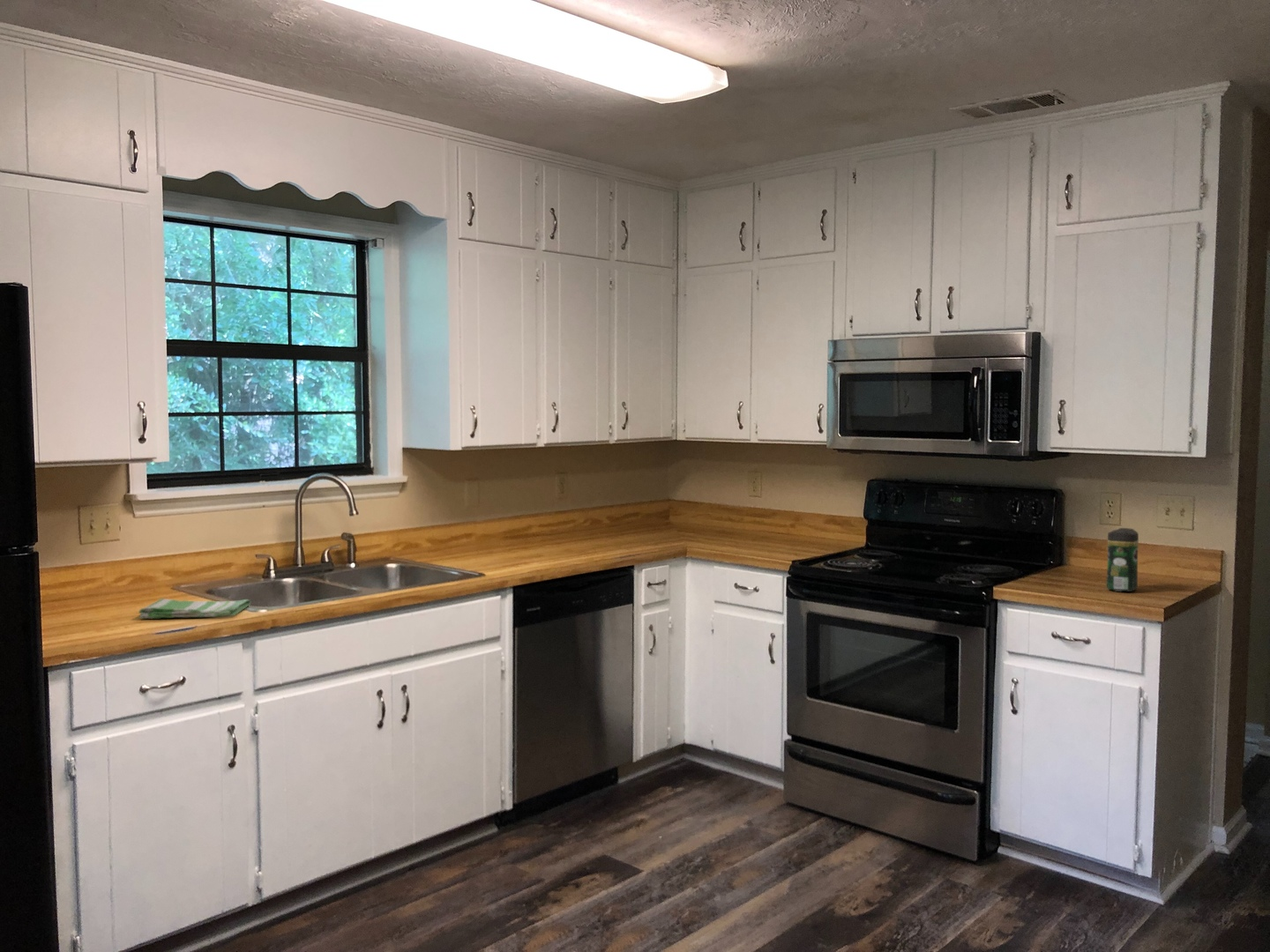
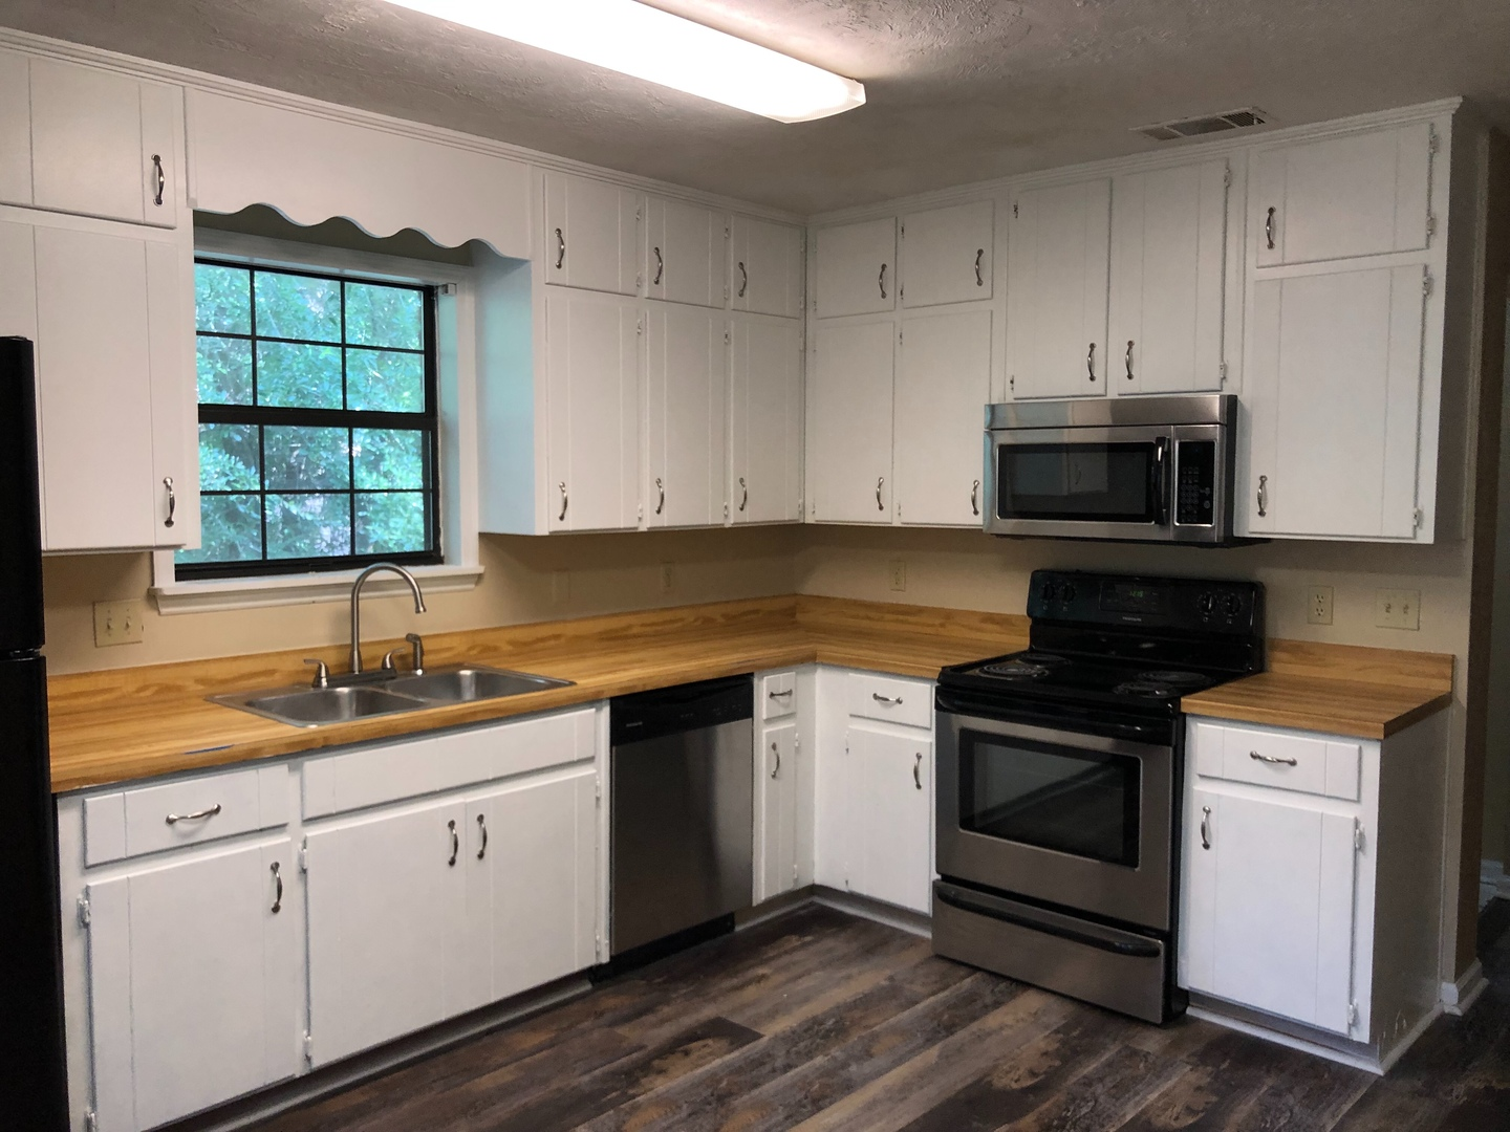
- dish towel (196, 606)
- coffee jar (1122, 559)
